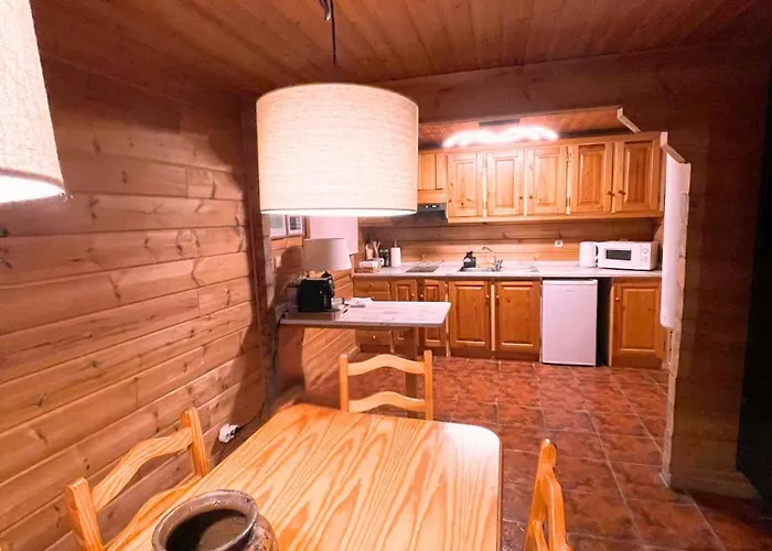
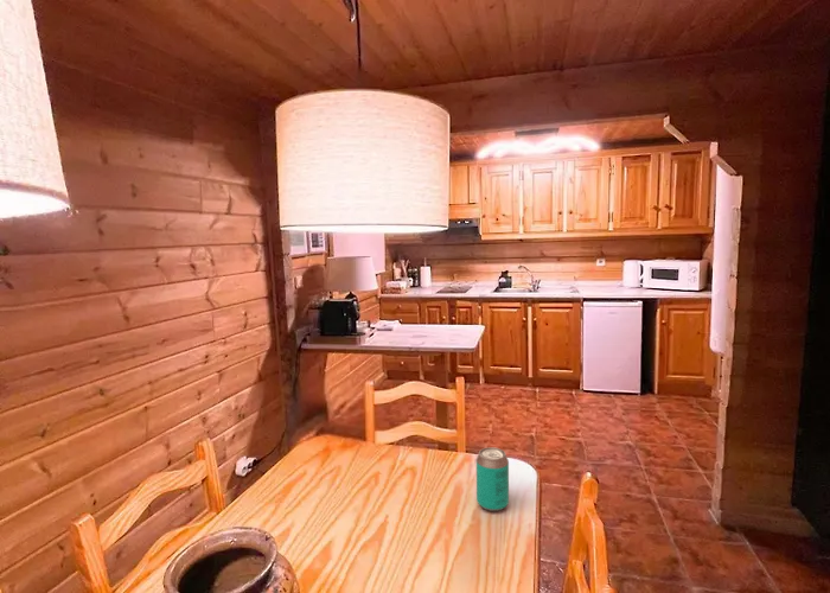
+ beverage can (492, 478)
